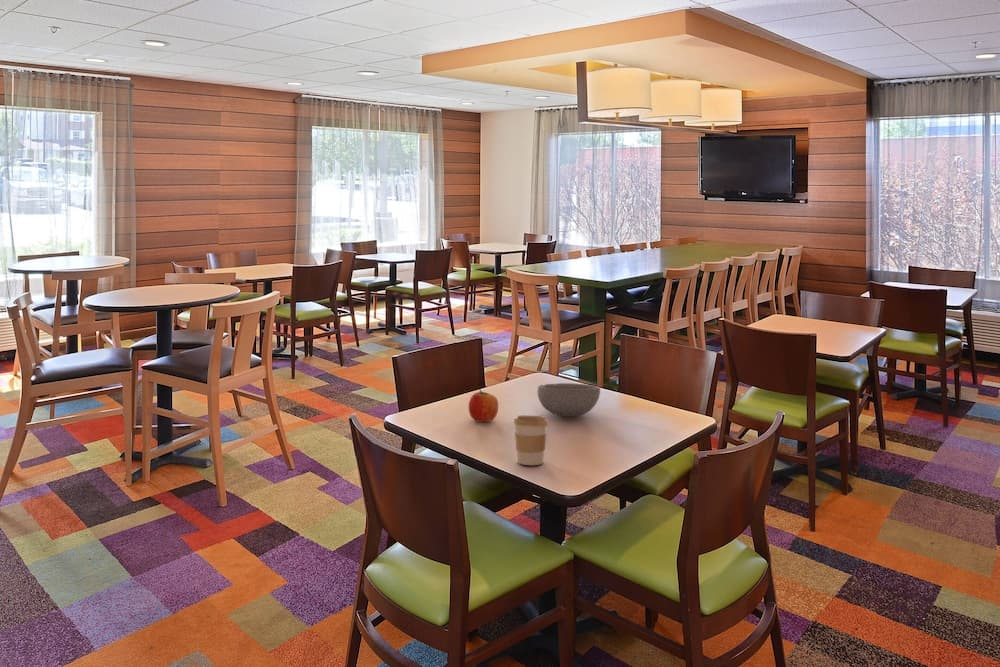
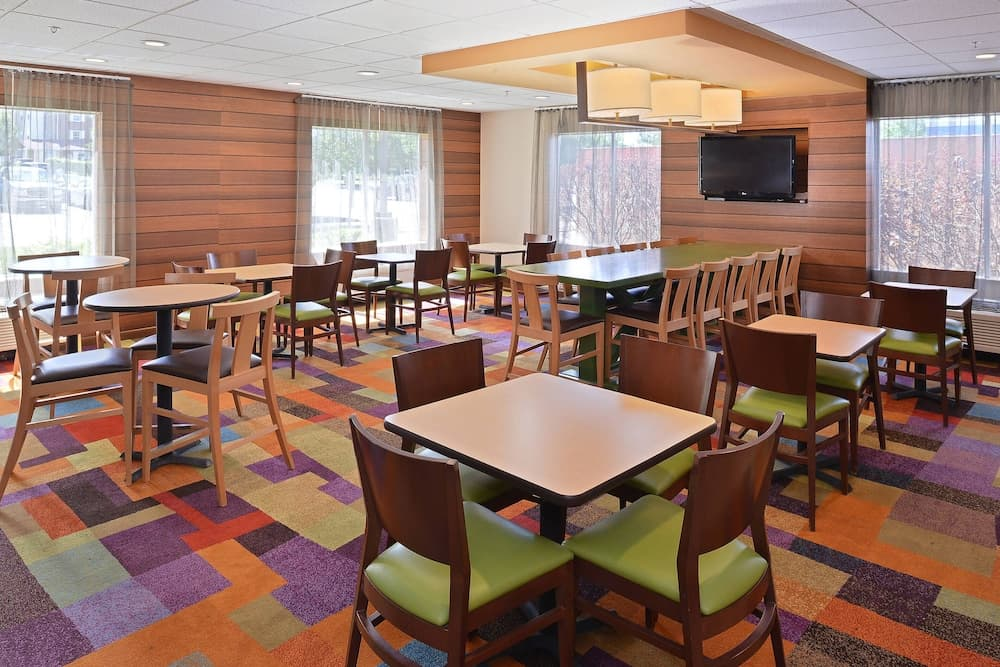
- apple (483, 405)
- bowl (568, 400)
- coffee cup (530, 438)
